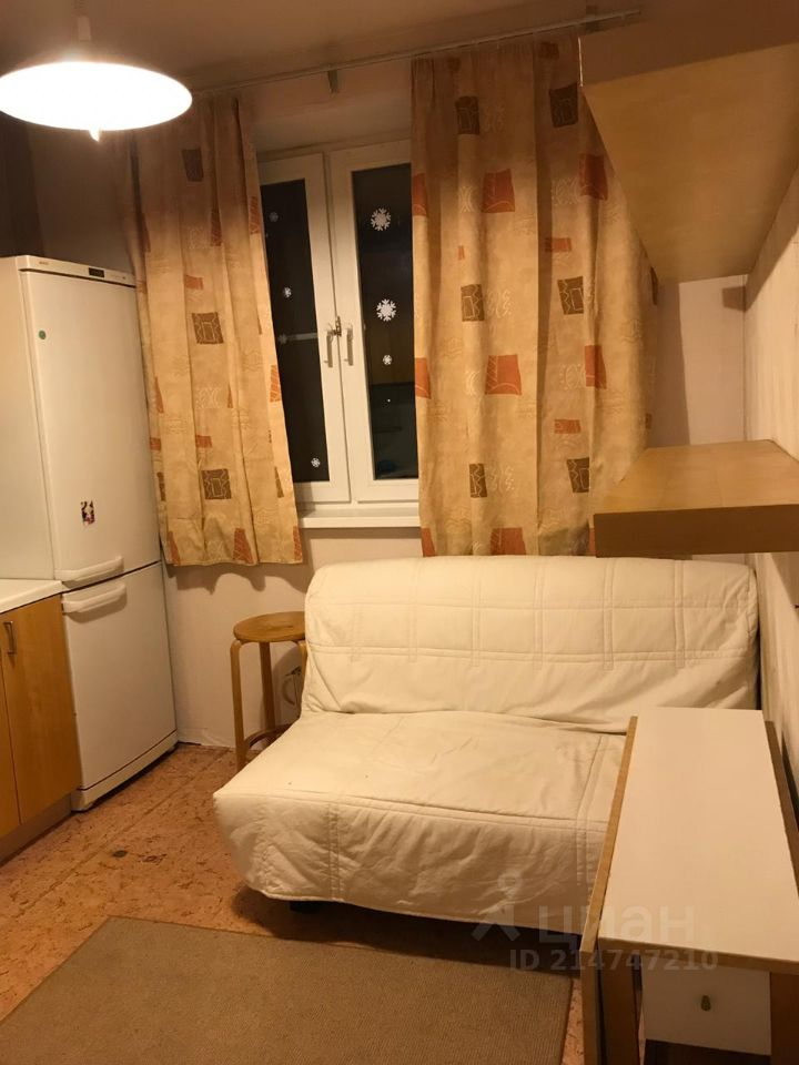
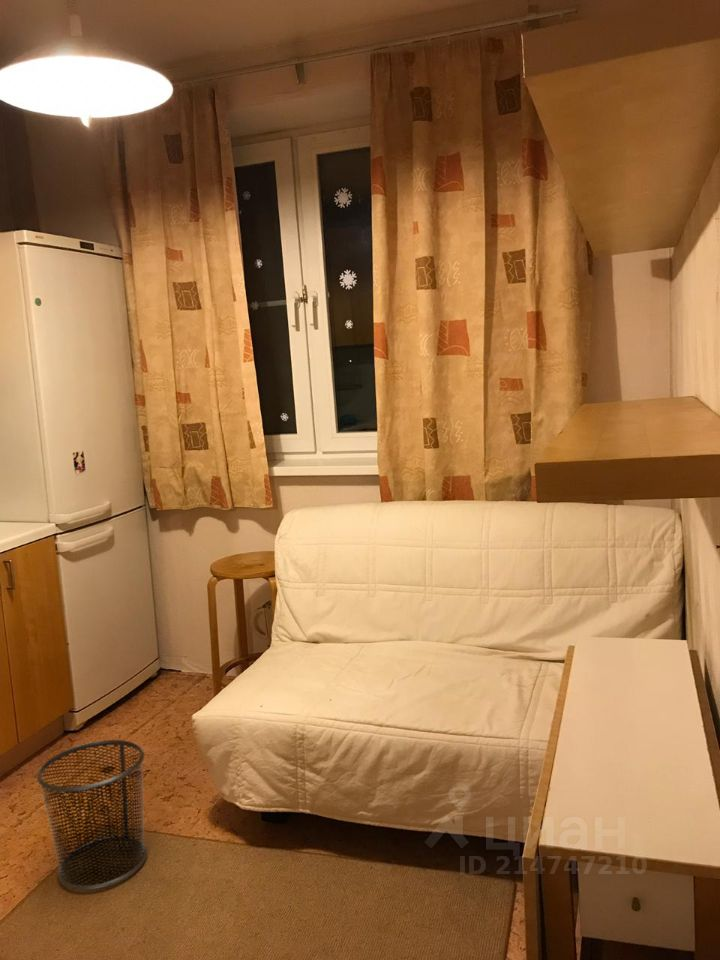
+ waste bin (97, 813)
